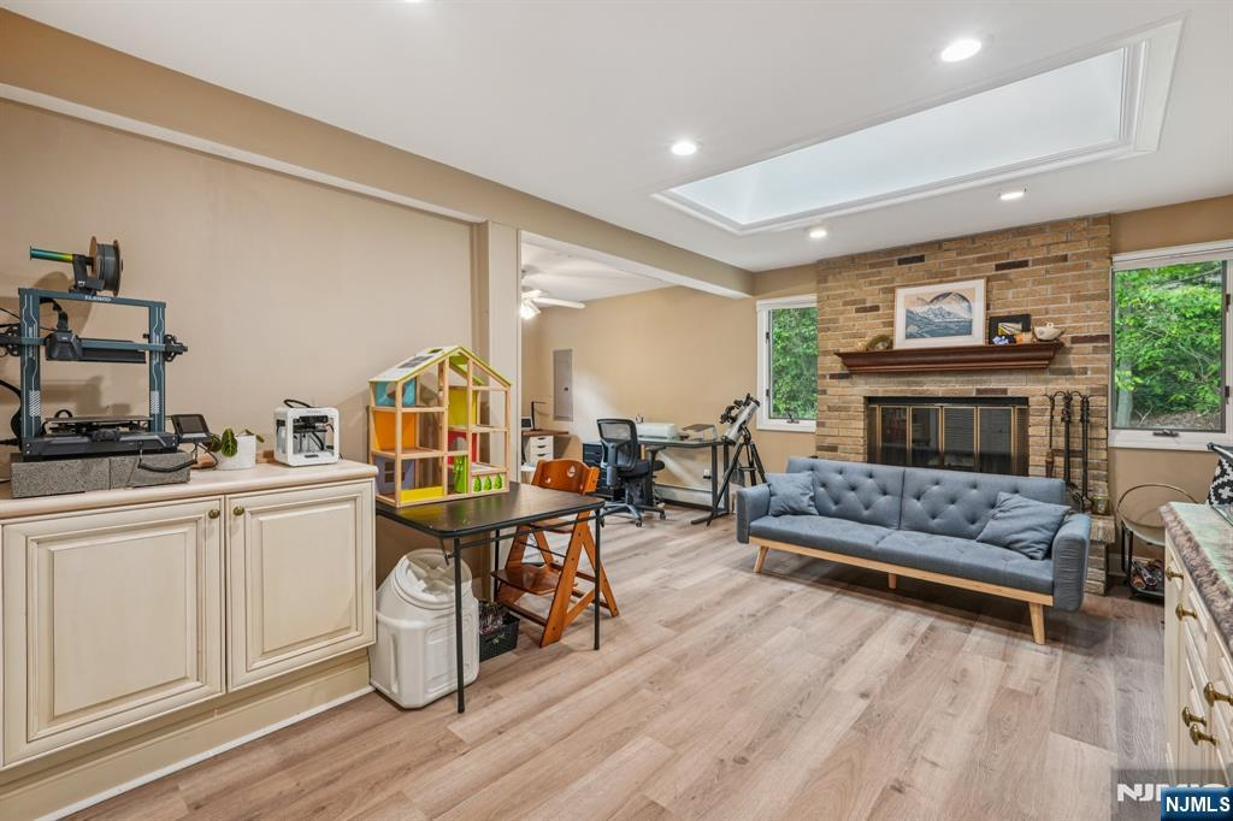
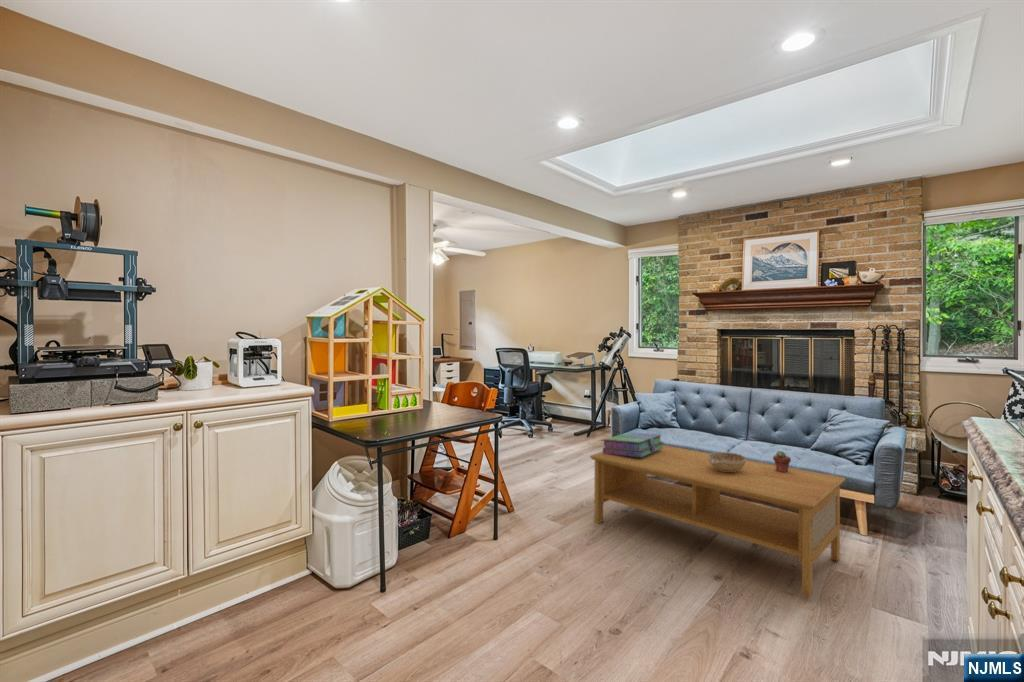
+ stack of books (633, 444)
+ decorative bowl (726, 463)
+ potted succulent (781, 460)
+ coffee table (706, 501)
